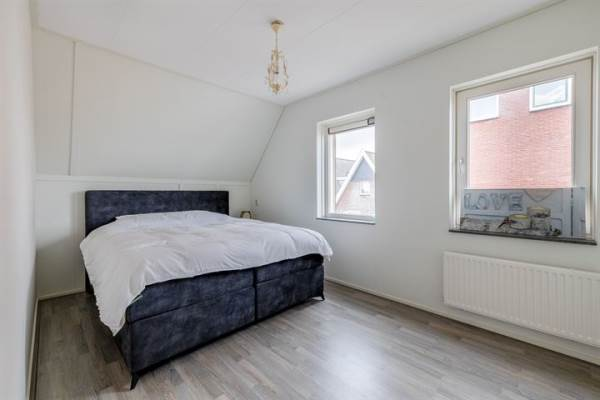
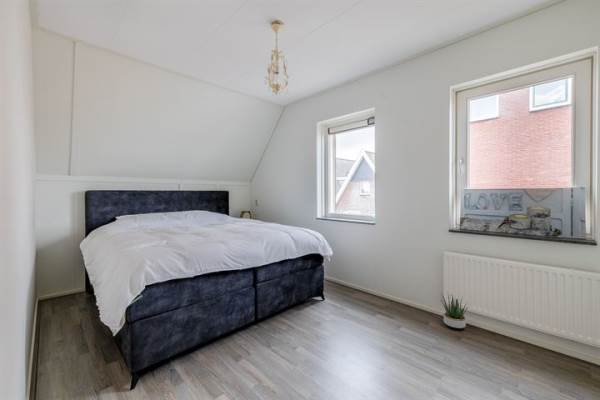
+ potted plant (454, 309)
